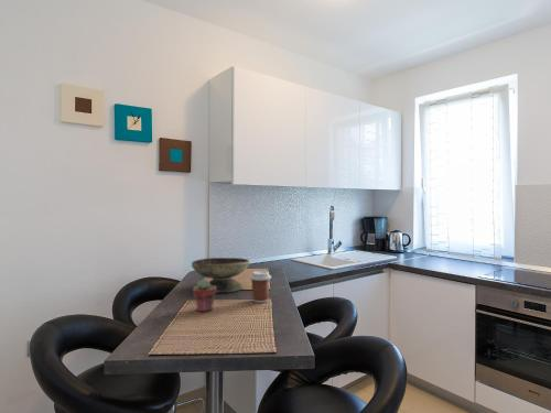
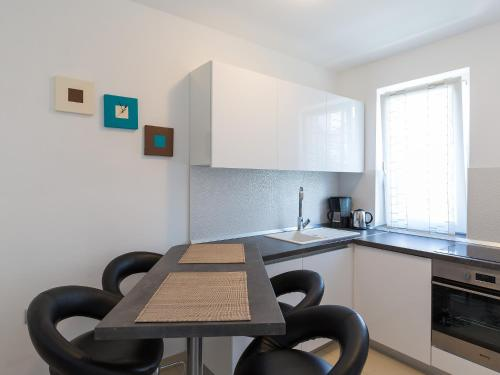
- coffee cup (260, 286)
- potted succulent (204, 294)
- decorative bowl (220, 273)
